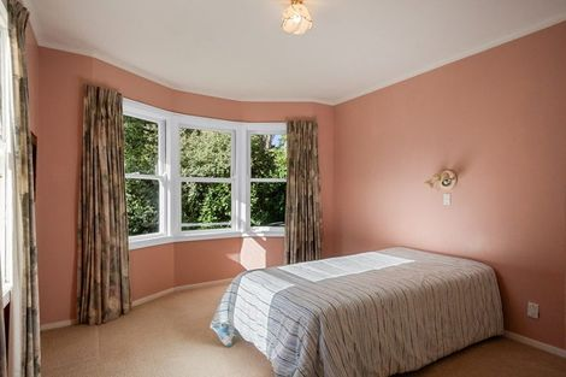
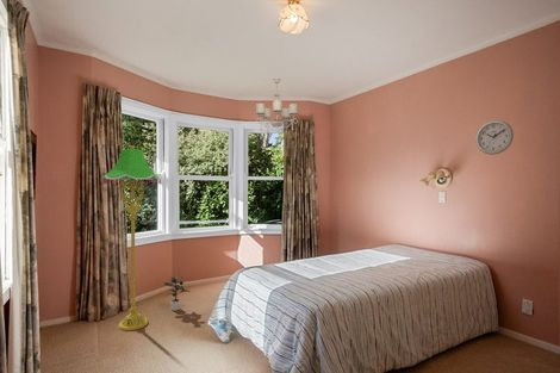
+ wall clock (493, 137)
+ potted plant (176, 290)
+ floor lamp (132, 235)
+ chandelier (276, 104)
